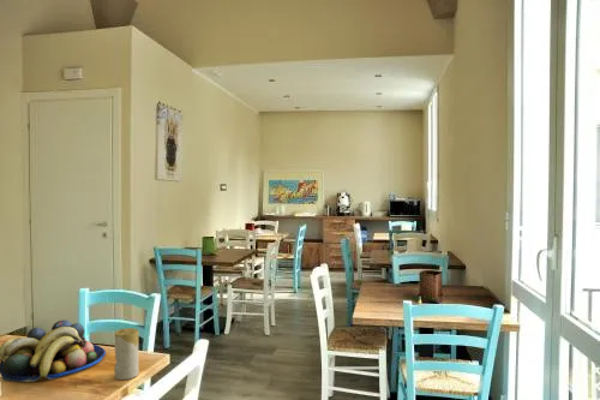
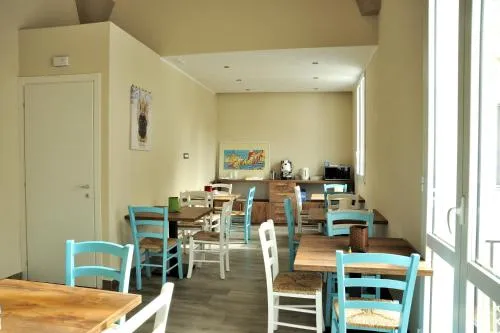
- candle (126, 353)
- fruit bowl (54, 344)
